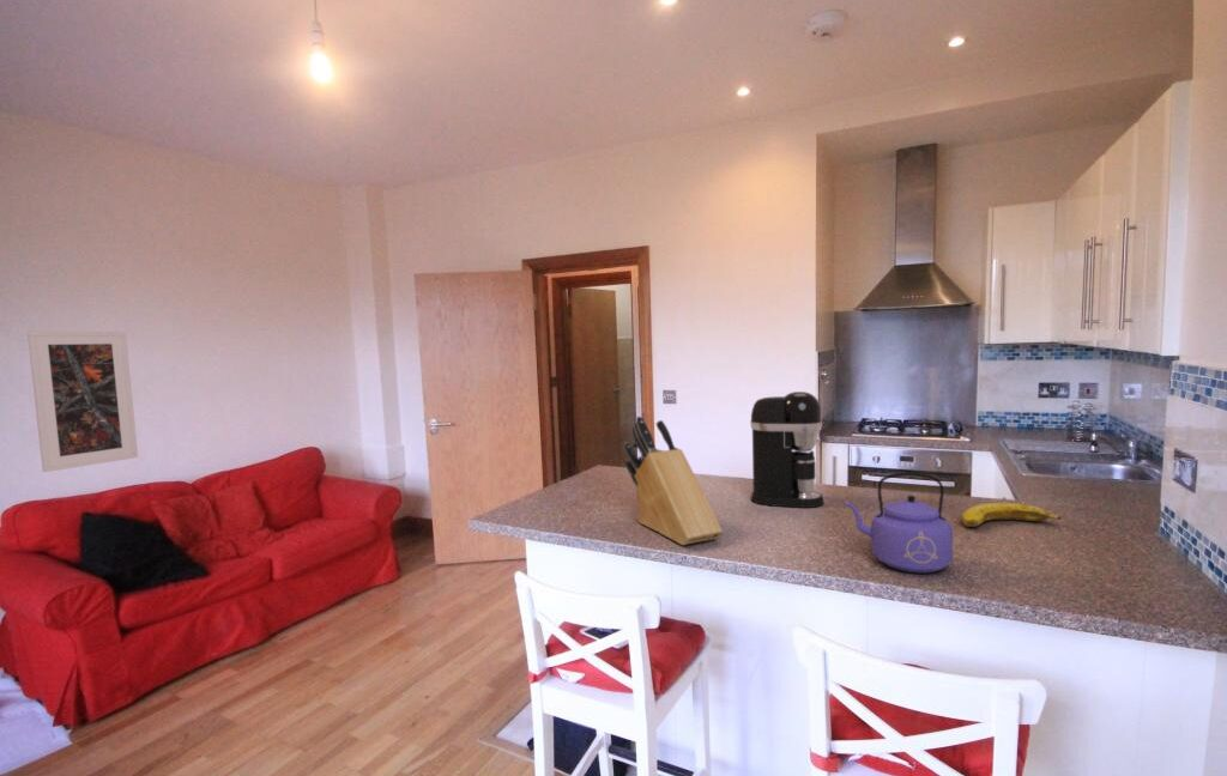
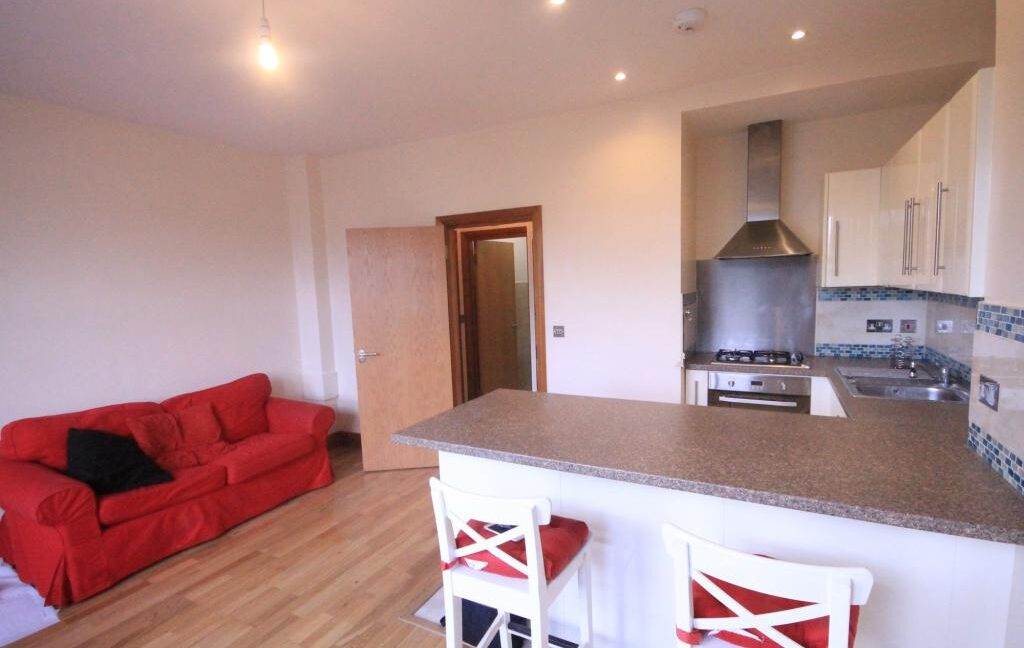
- kettle (896, 516)
- knife block (667, 473)
- banana (1009, 516)
- coffee maker (785, 447)
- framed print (85, 398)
